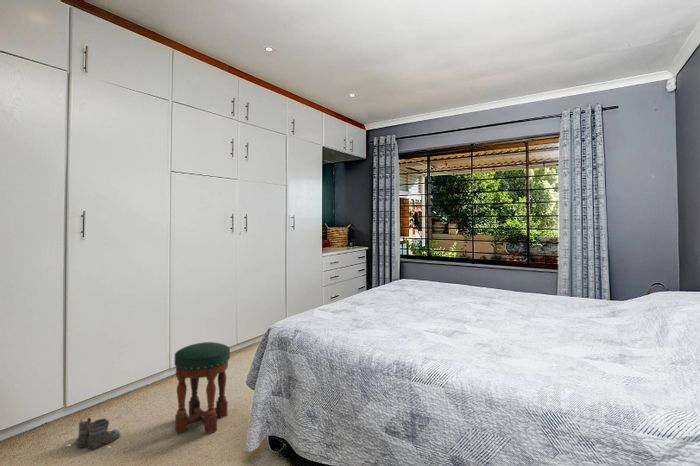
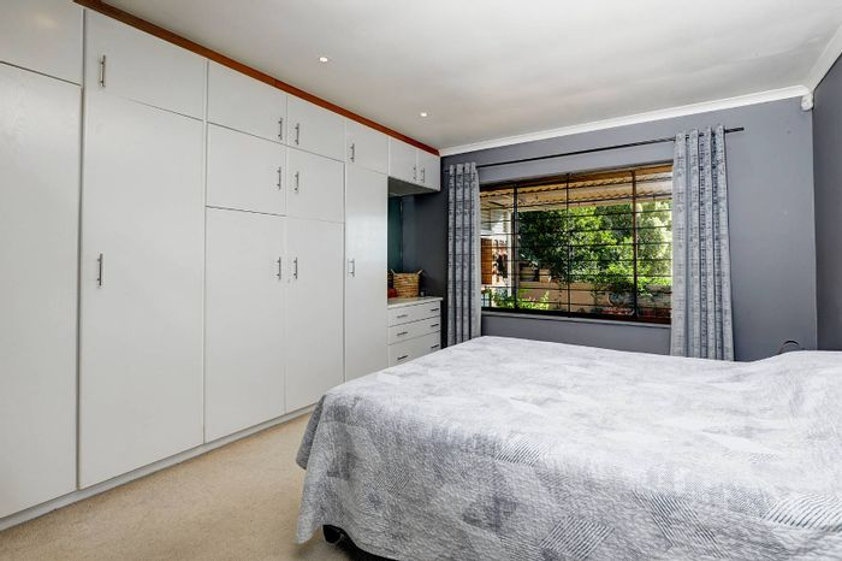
- boots (96, 429)
- stool (198, 382)
